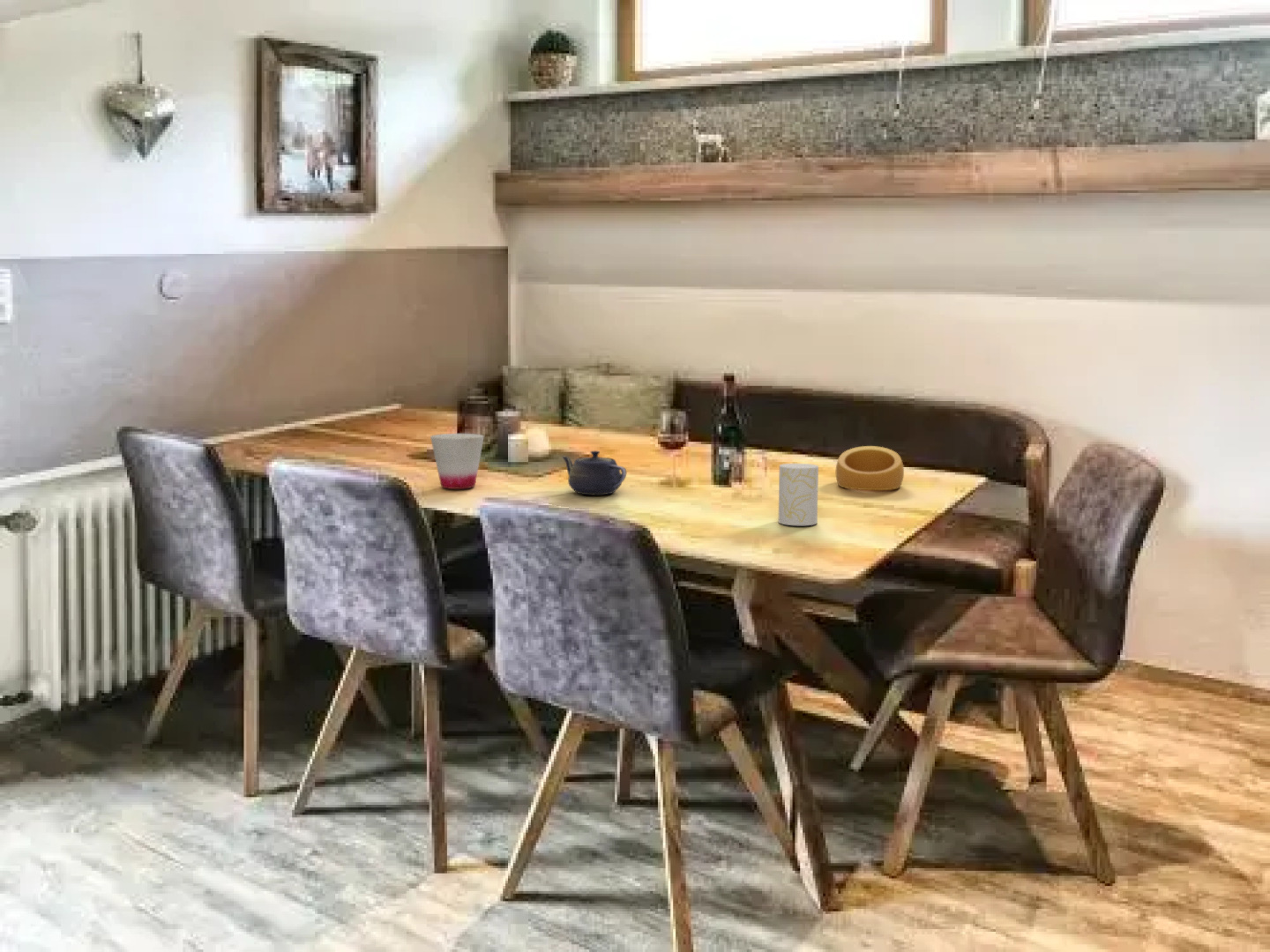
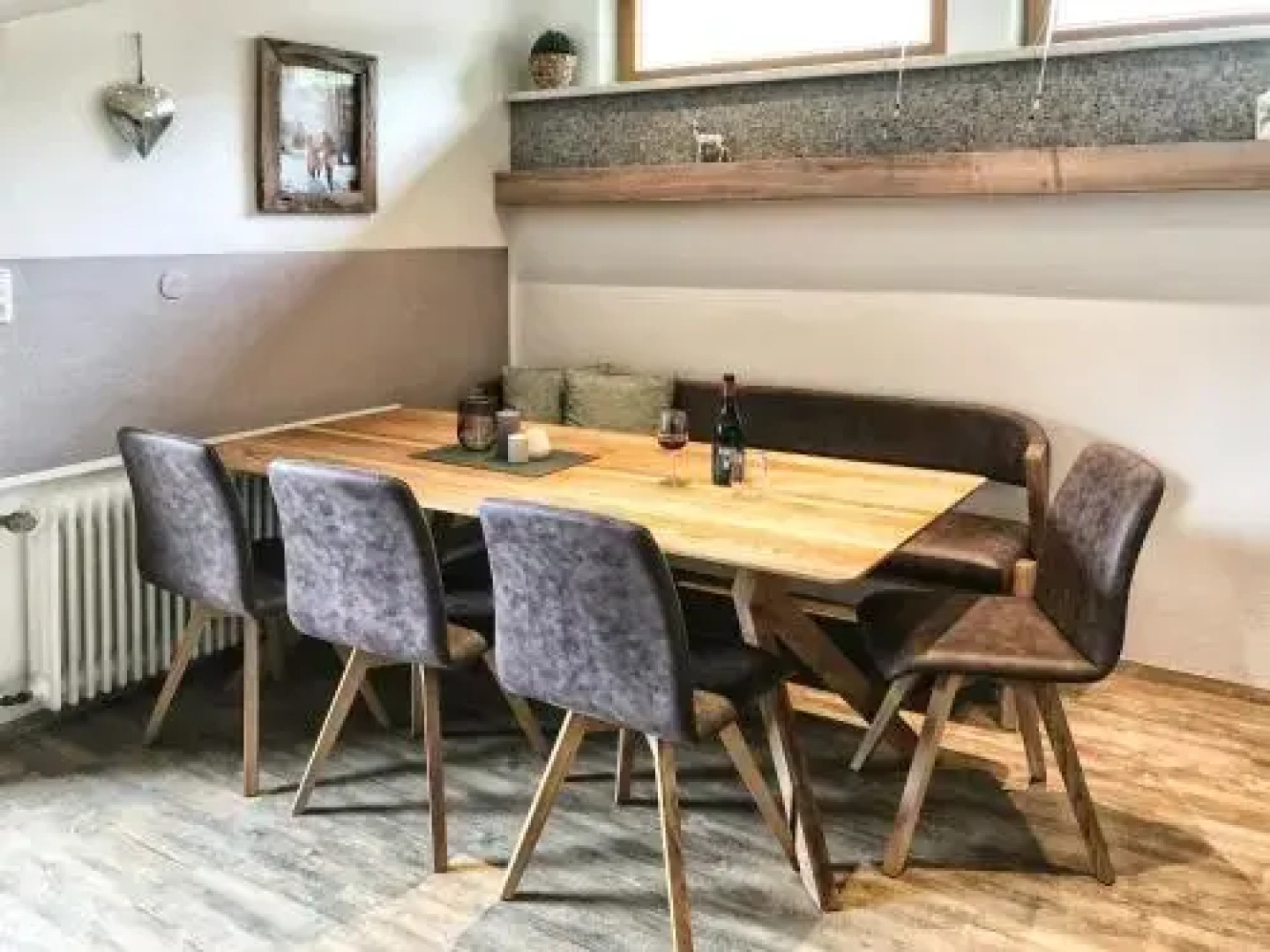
- ring (870, 467)
- teapot (593, 472)
- cup (798, 494)
- cup (457, 461)
